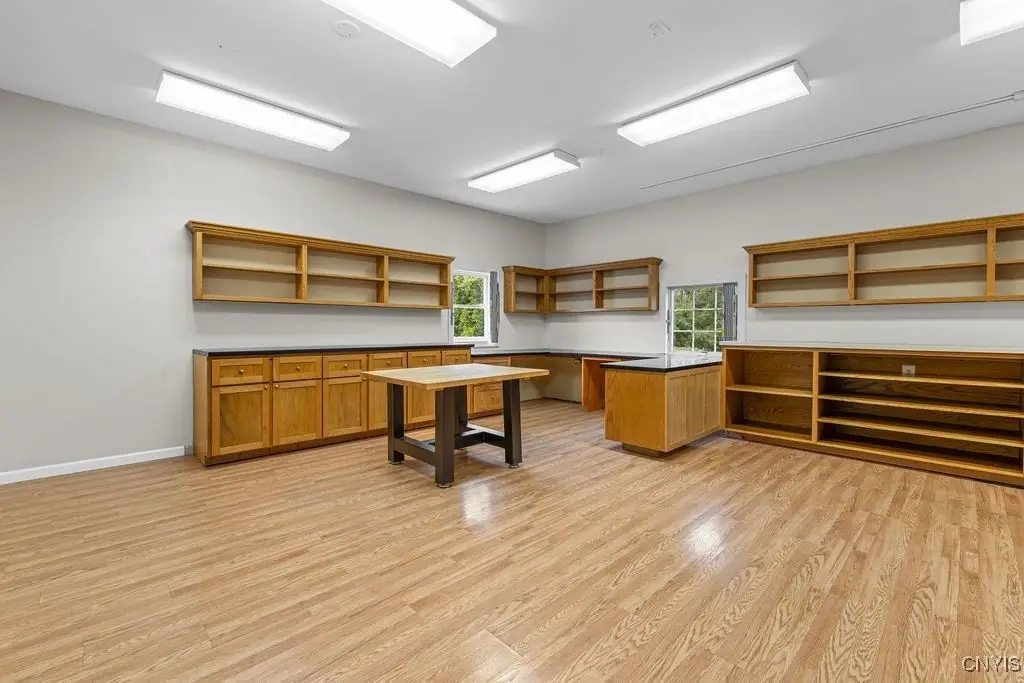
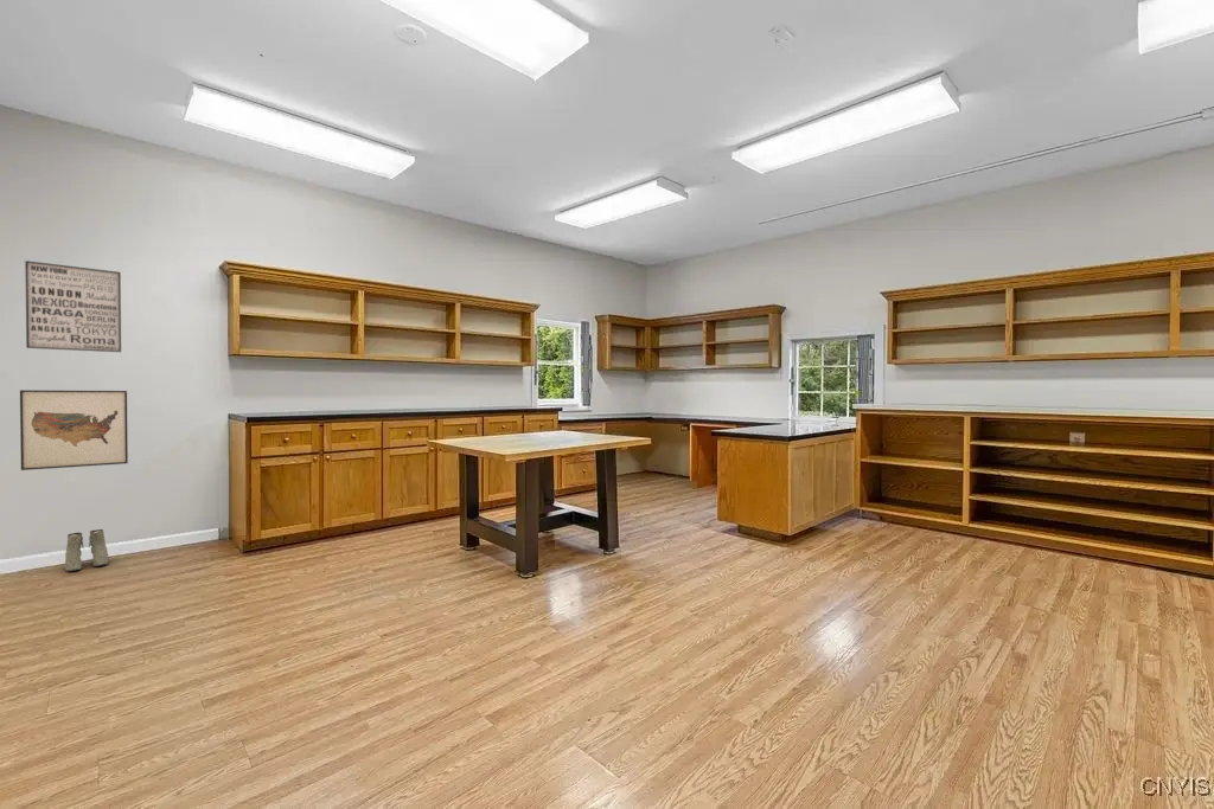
+ wall art (75, 308)
+ wall art (76, 428)
+ boots (89, 546)
